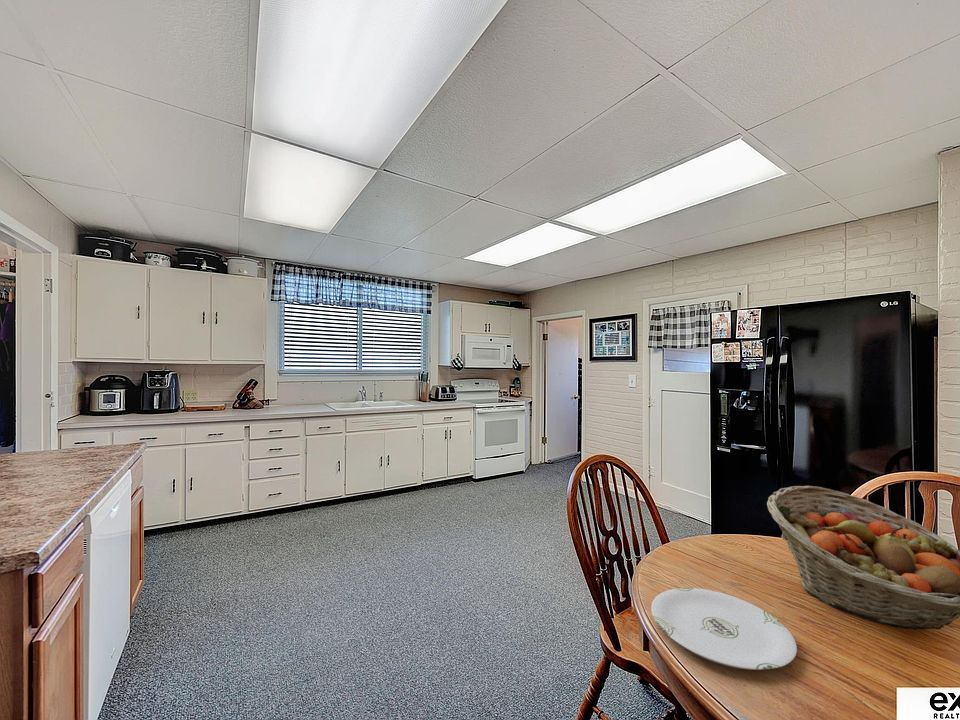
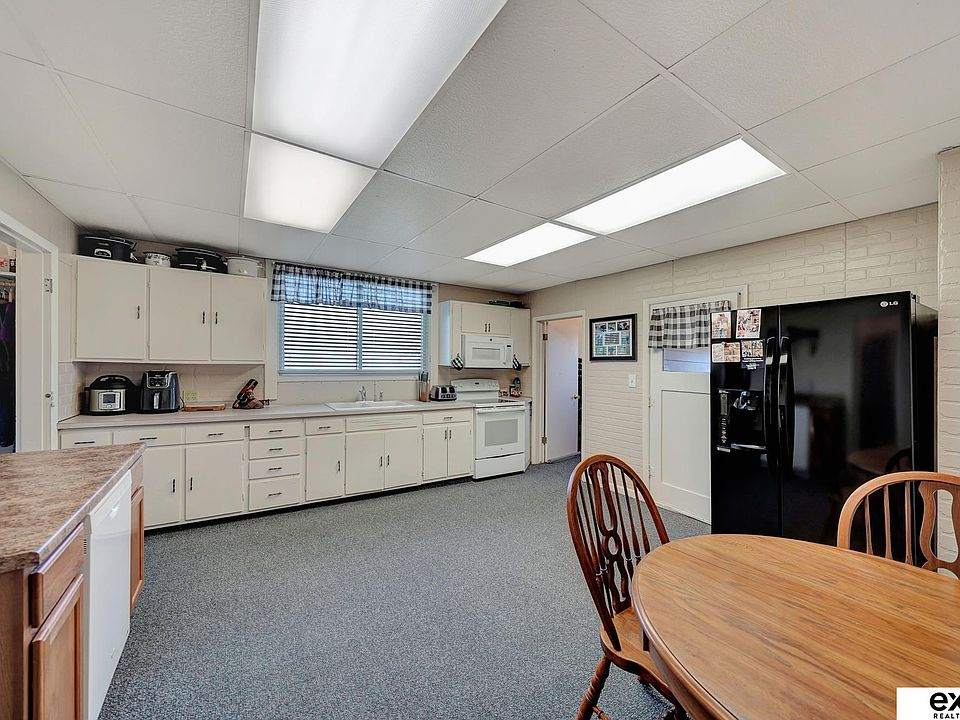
- plate (718, 627)
- fruit basket (864, 548)
